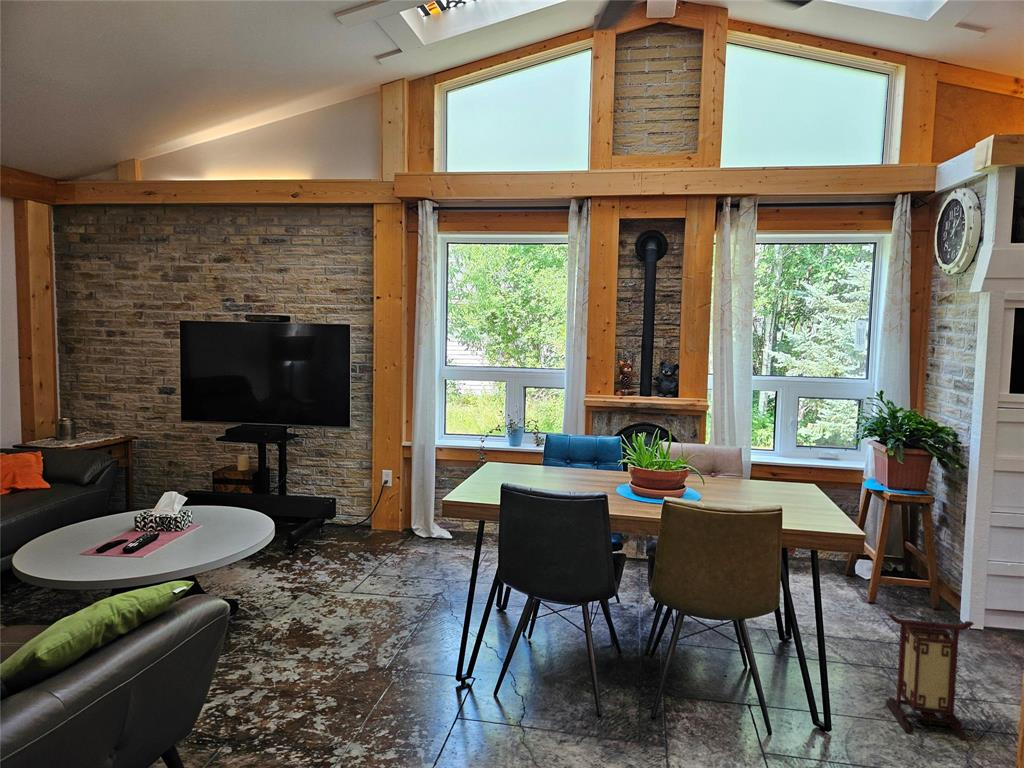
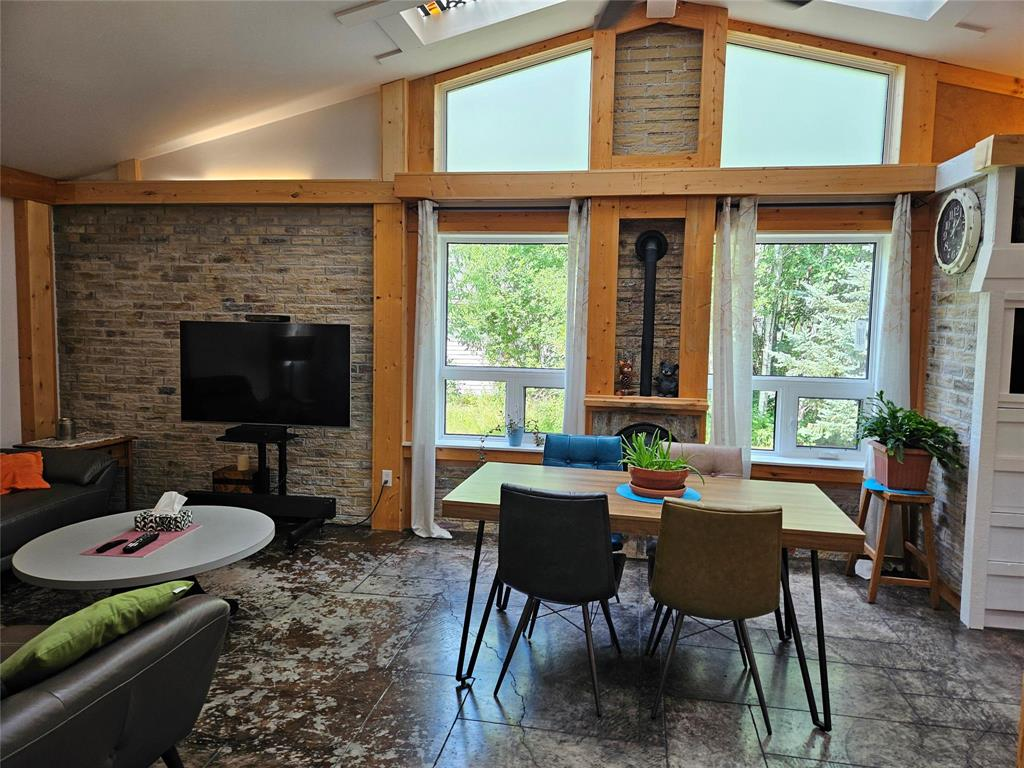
- lantern (926, 666)
